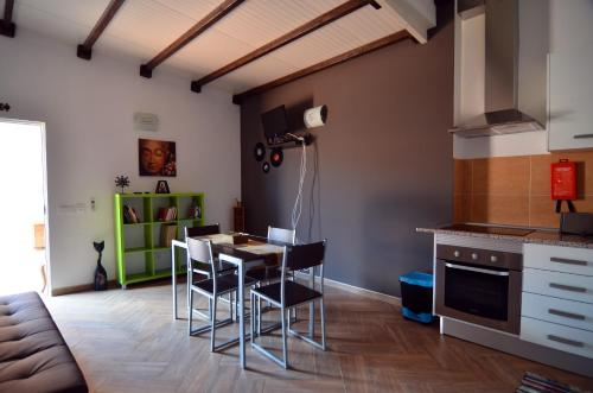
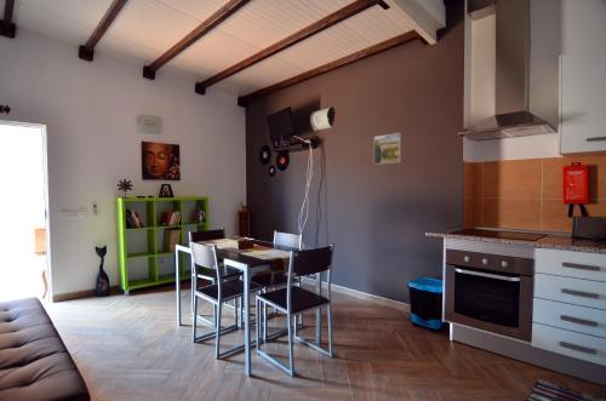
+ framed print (387, 149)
